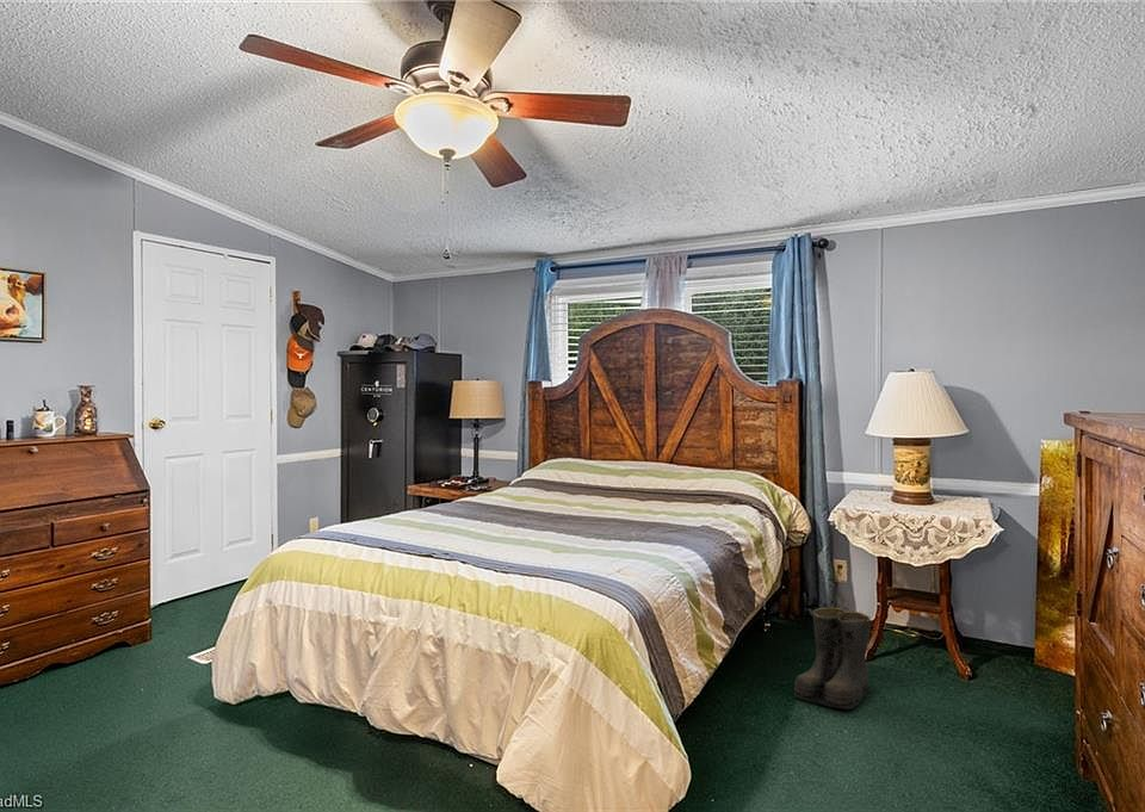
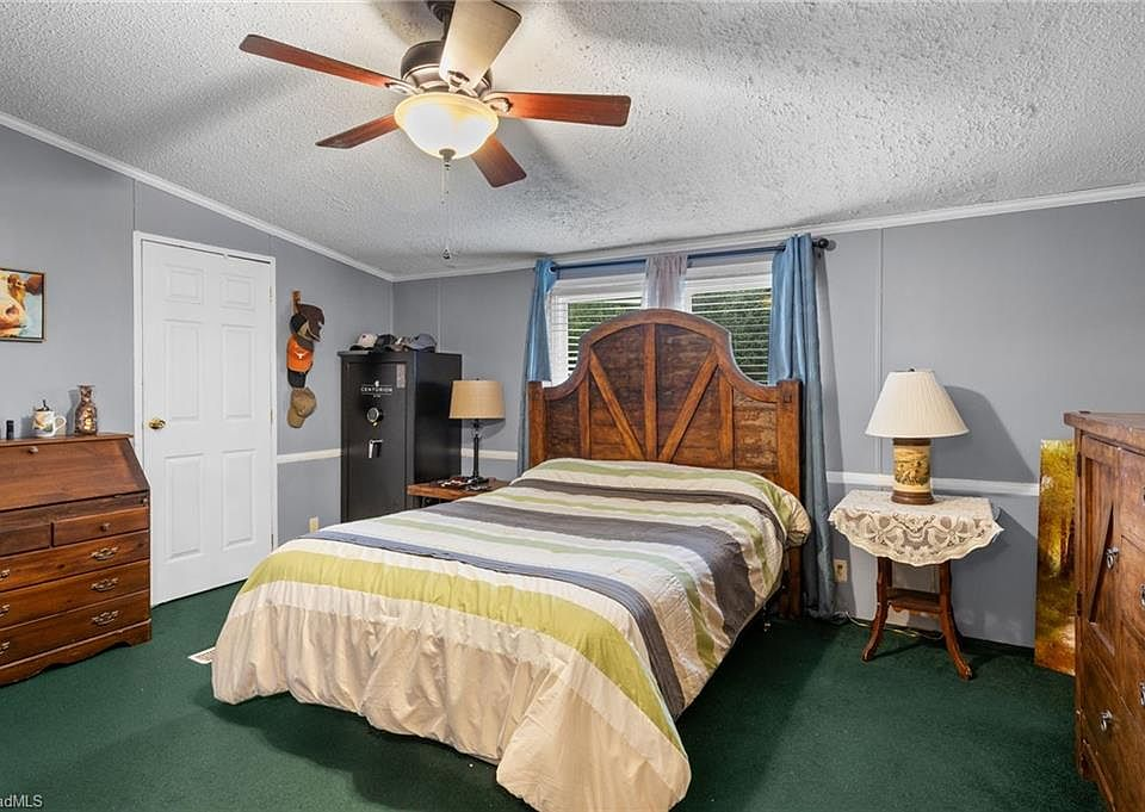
- boots (833, 653)
